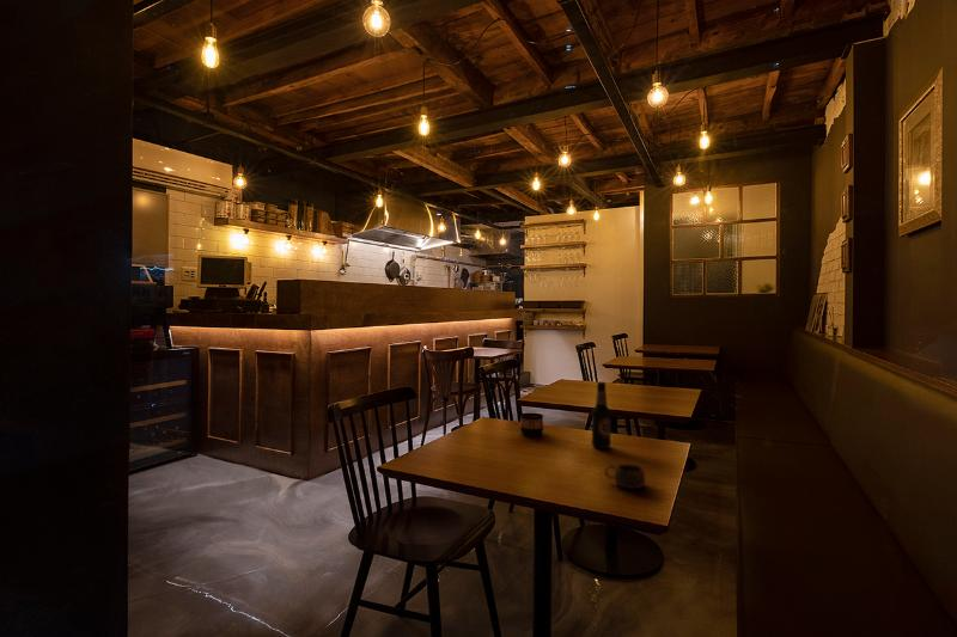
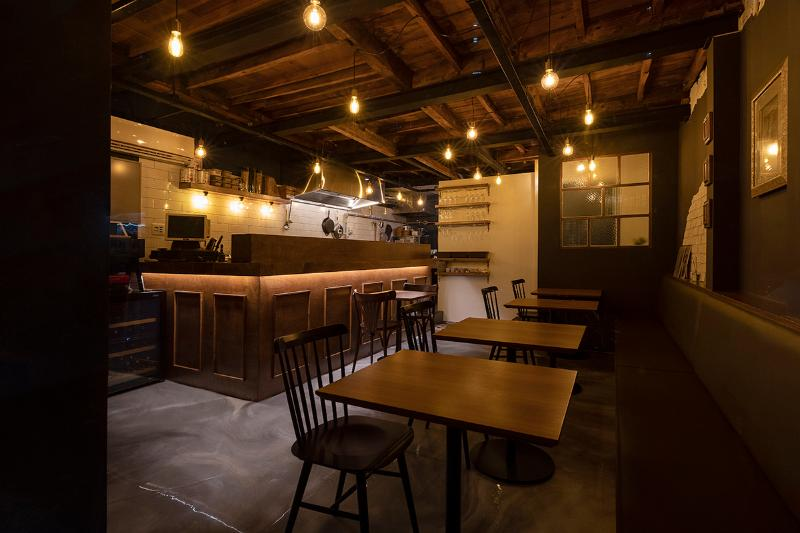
- bottle (601, 414)
- cup (624, 474)
- cup (532, 423)
